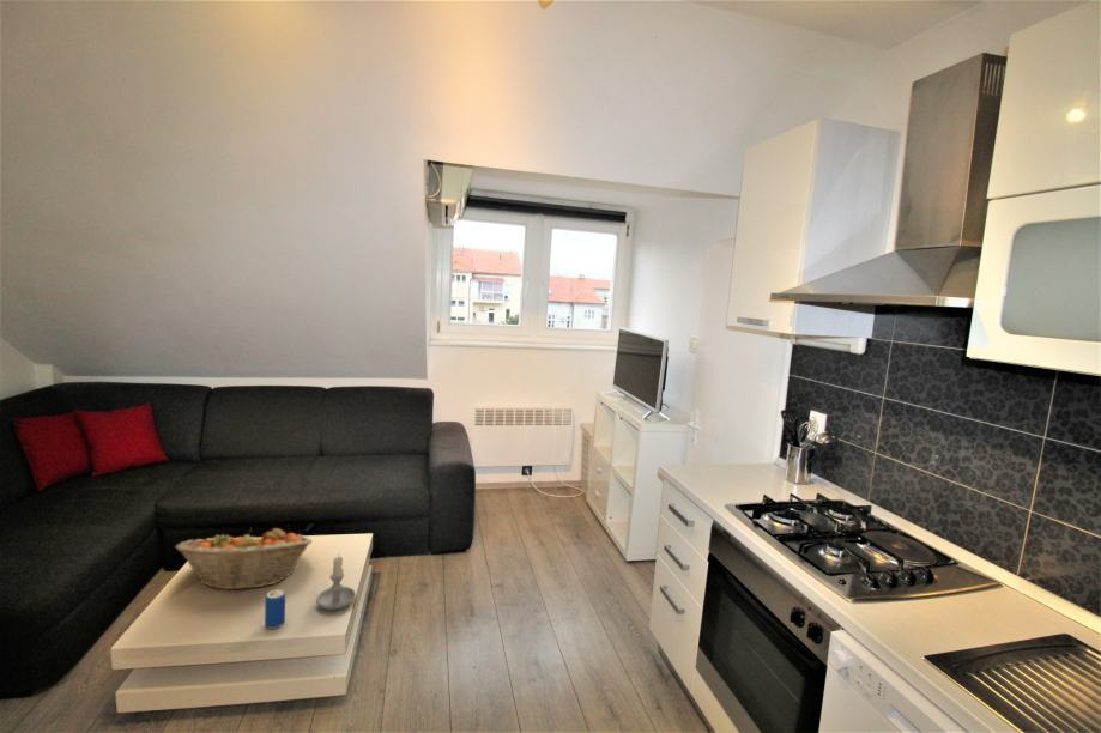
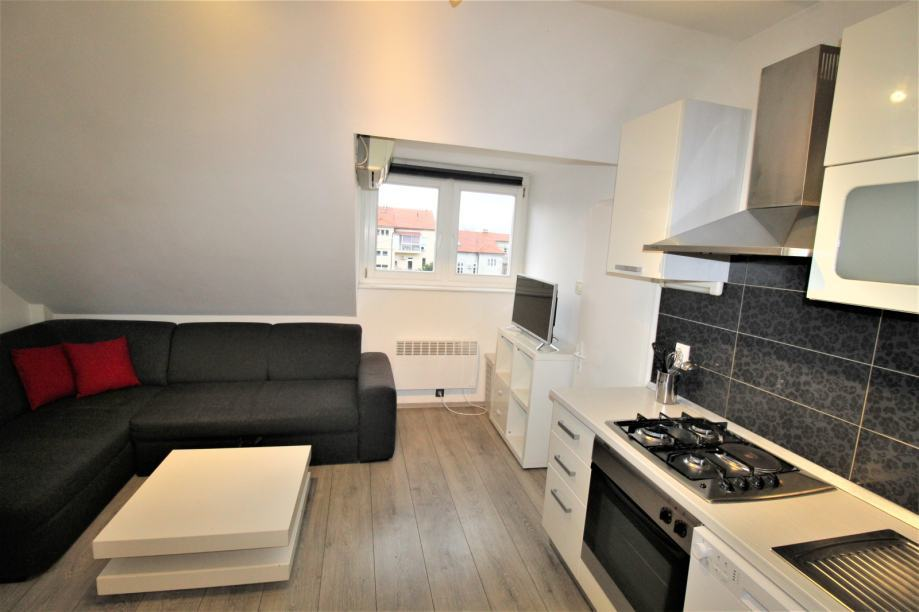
- candle (337, 578)
- fruit basket (246, 551)
- beverage can (274, 608)
